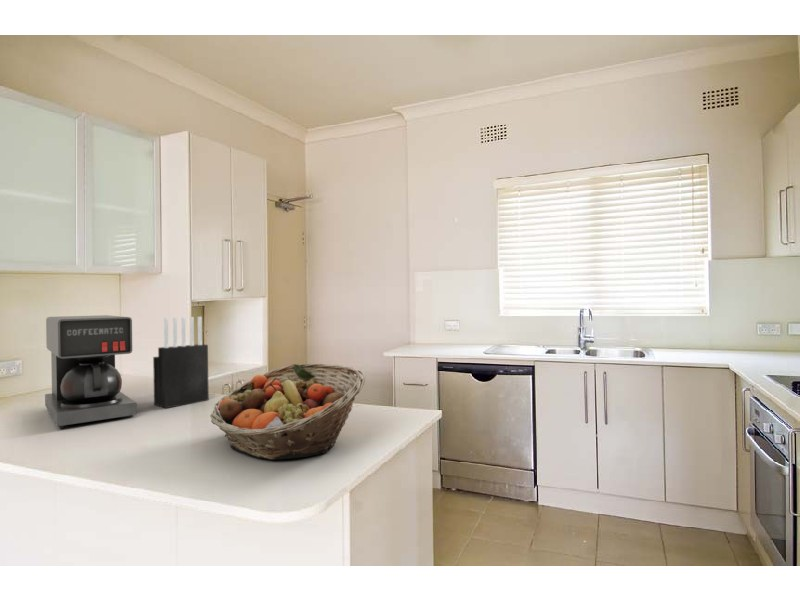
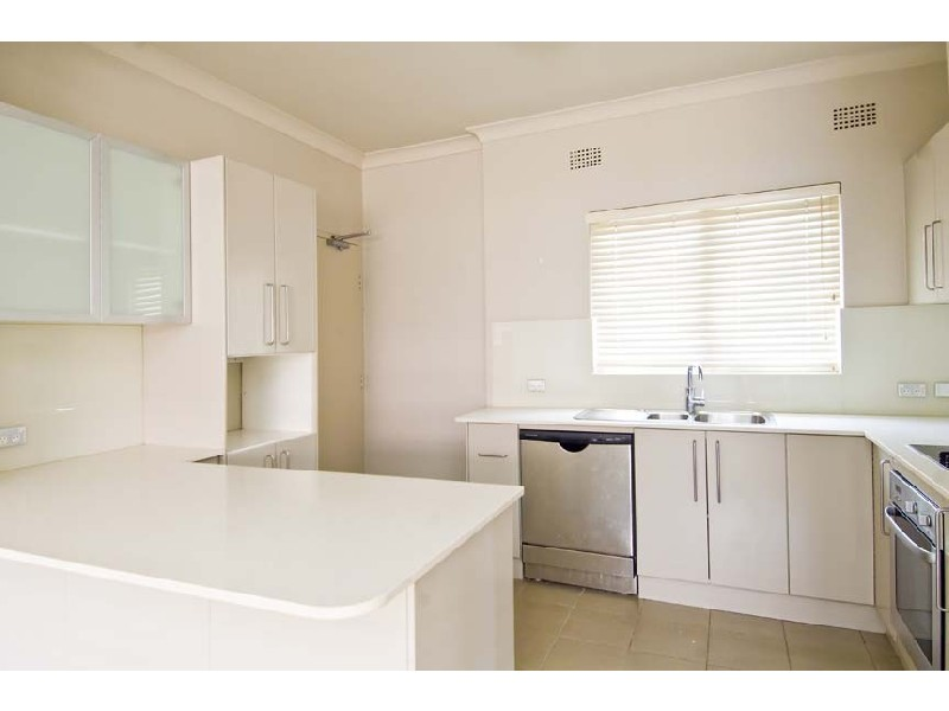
- knife block (179, 359)
- coffee maker (87, 365)
- fruit basket (288, 406)
